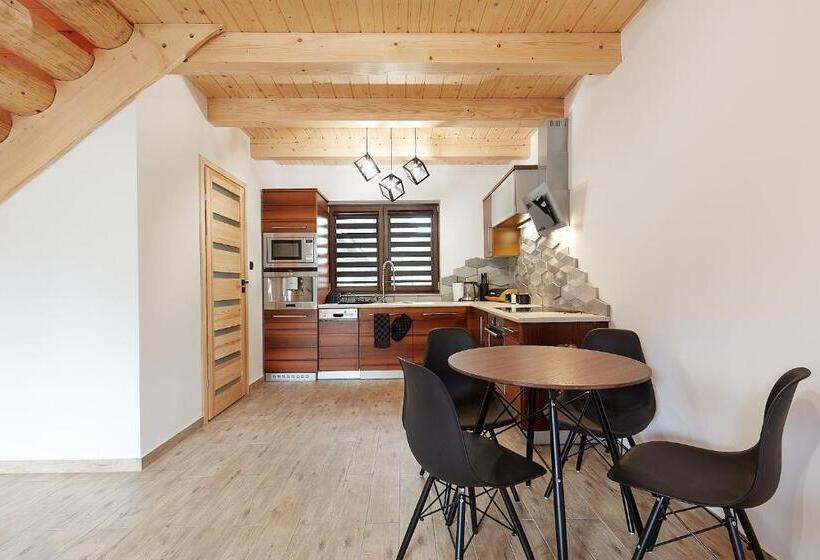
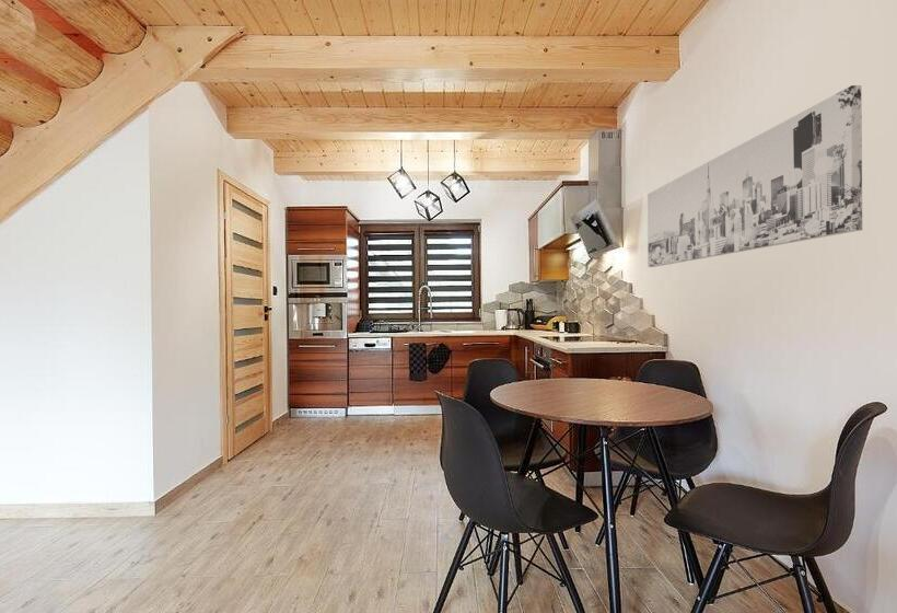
+ wall art (720, 206)
